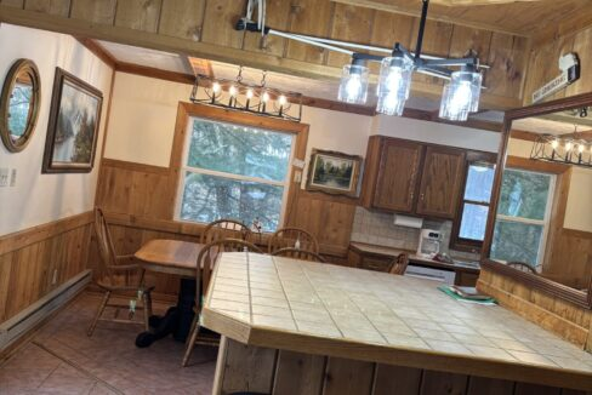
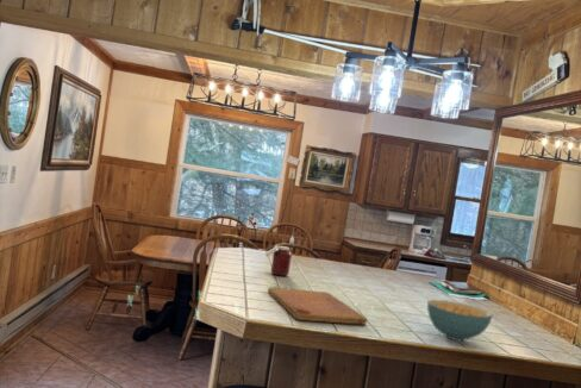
+ cutting board (313, 303)
+ jar (277, 259)
+ cereal bowl (456, 323)
